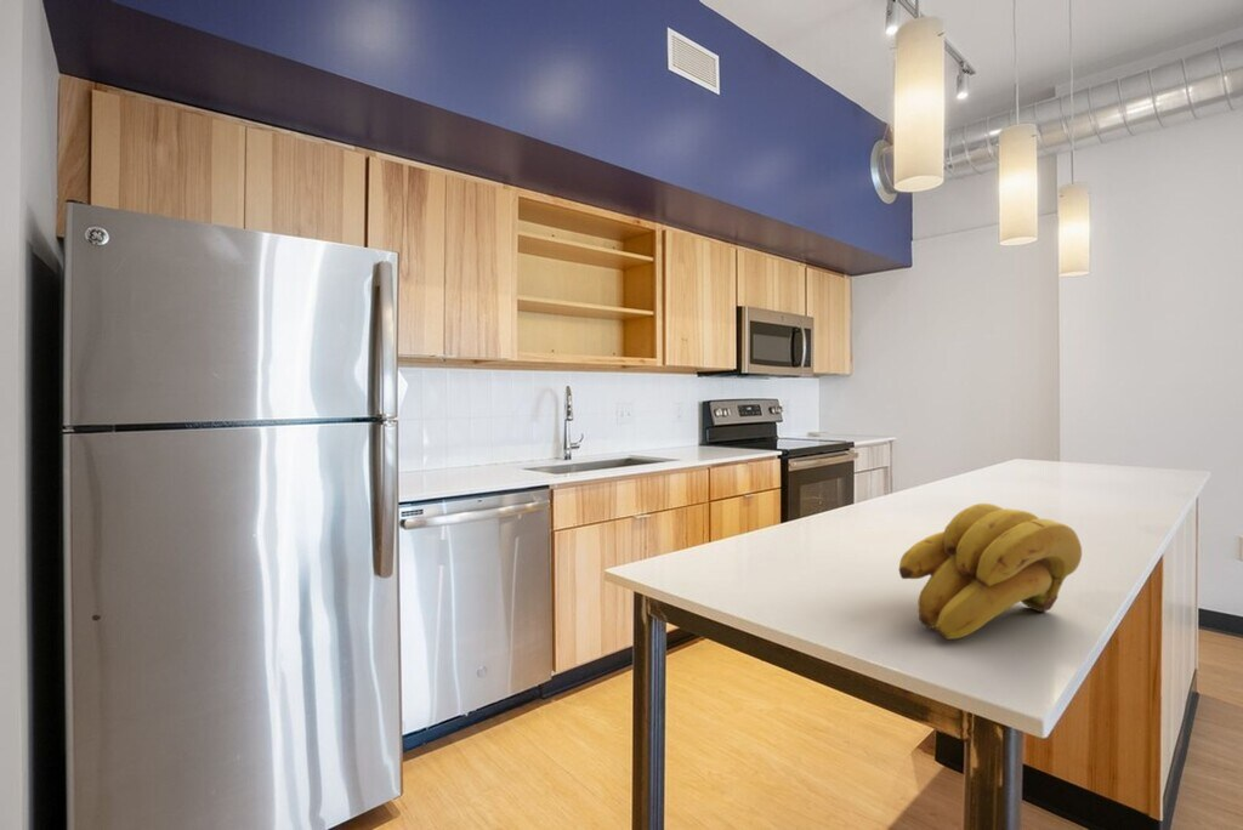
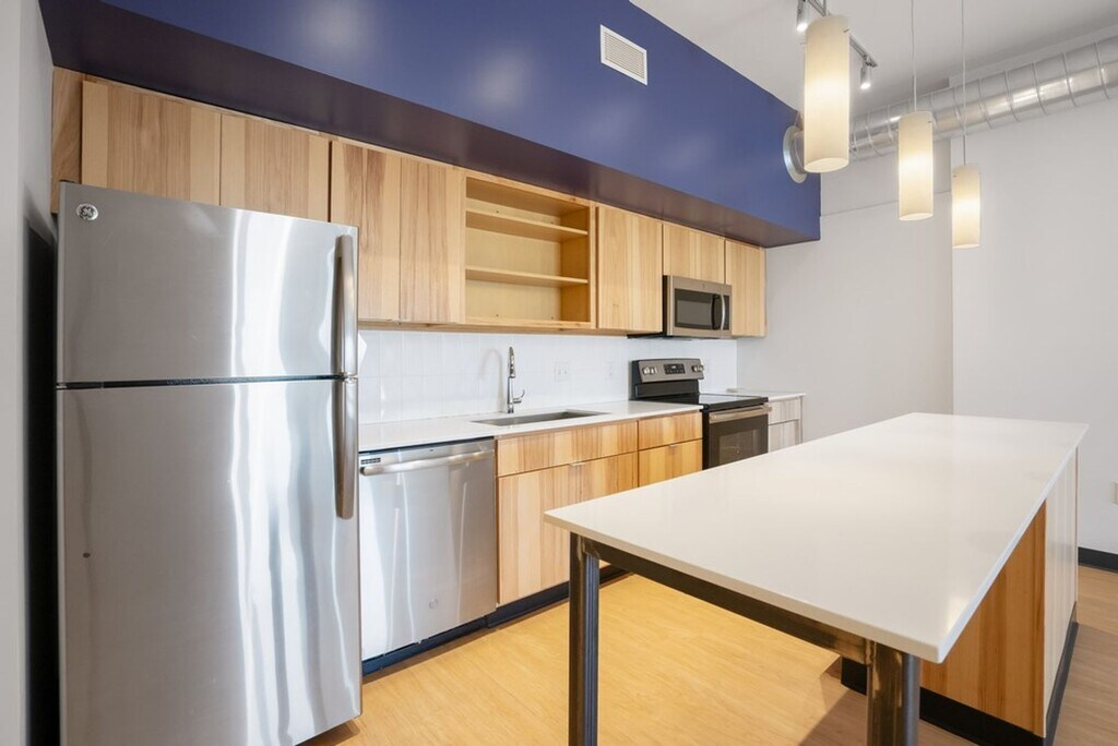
- banana bunch (988, 563)
